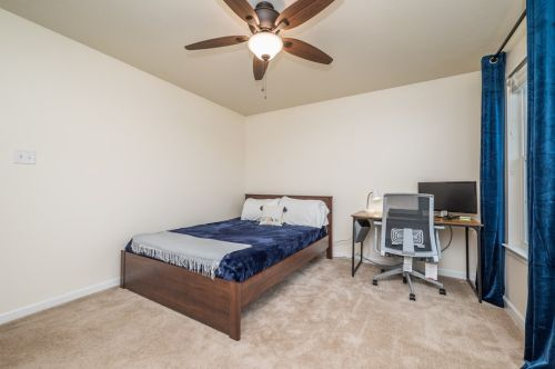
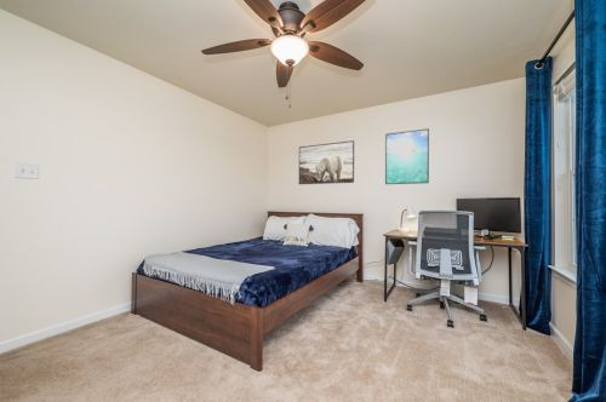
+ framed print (406, 157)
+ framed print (325, 163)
